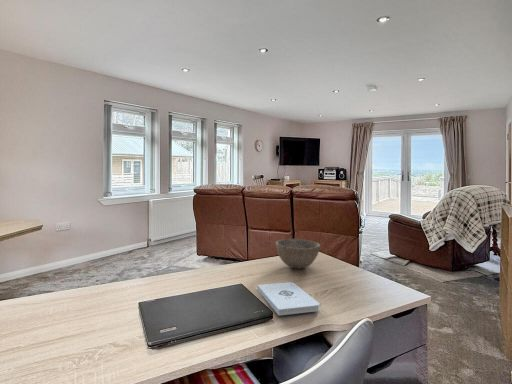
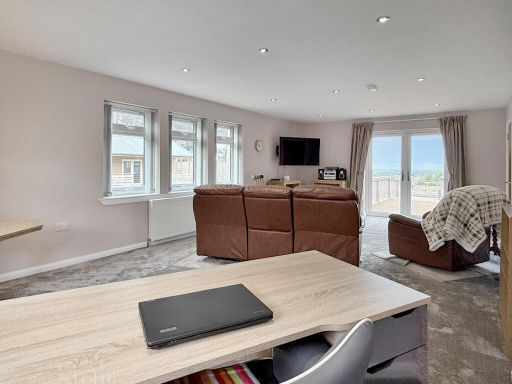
- bowl (297, 254)
- notepad (286, 296)
